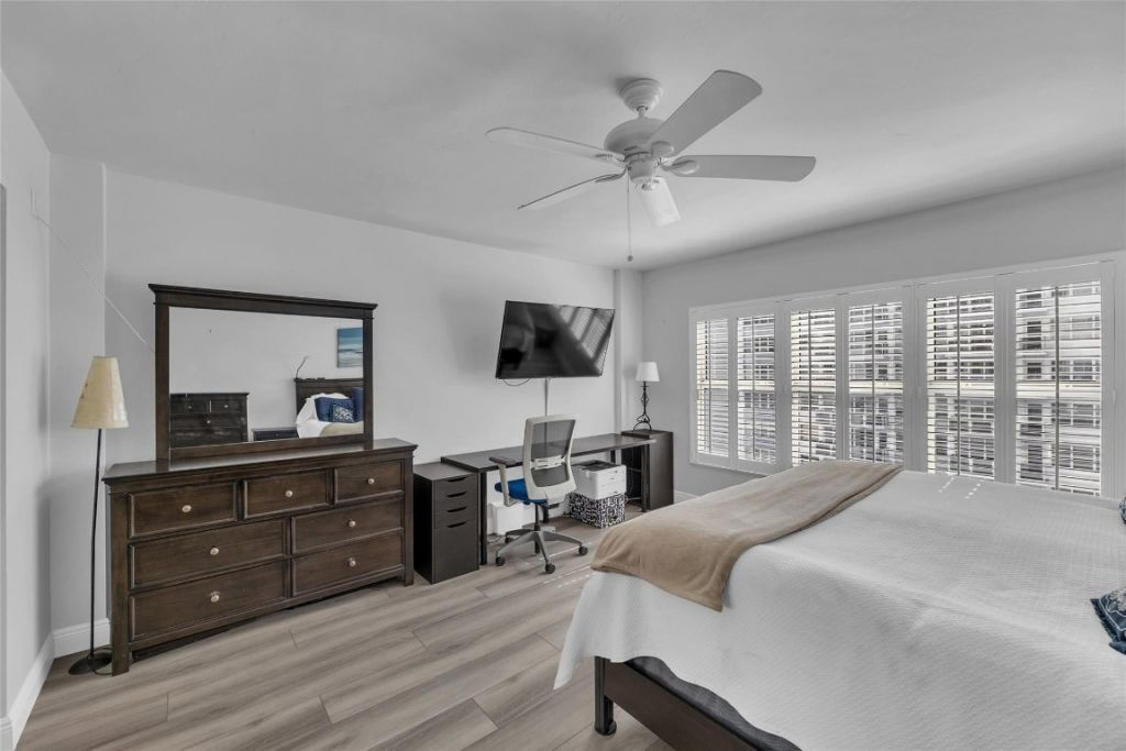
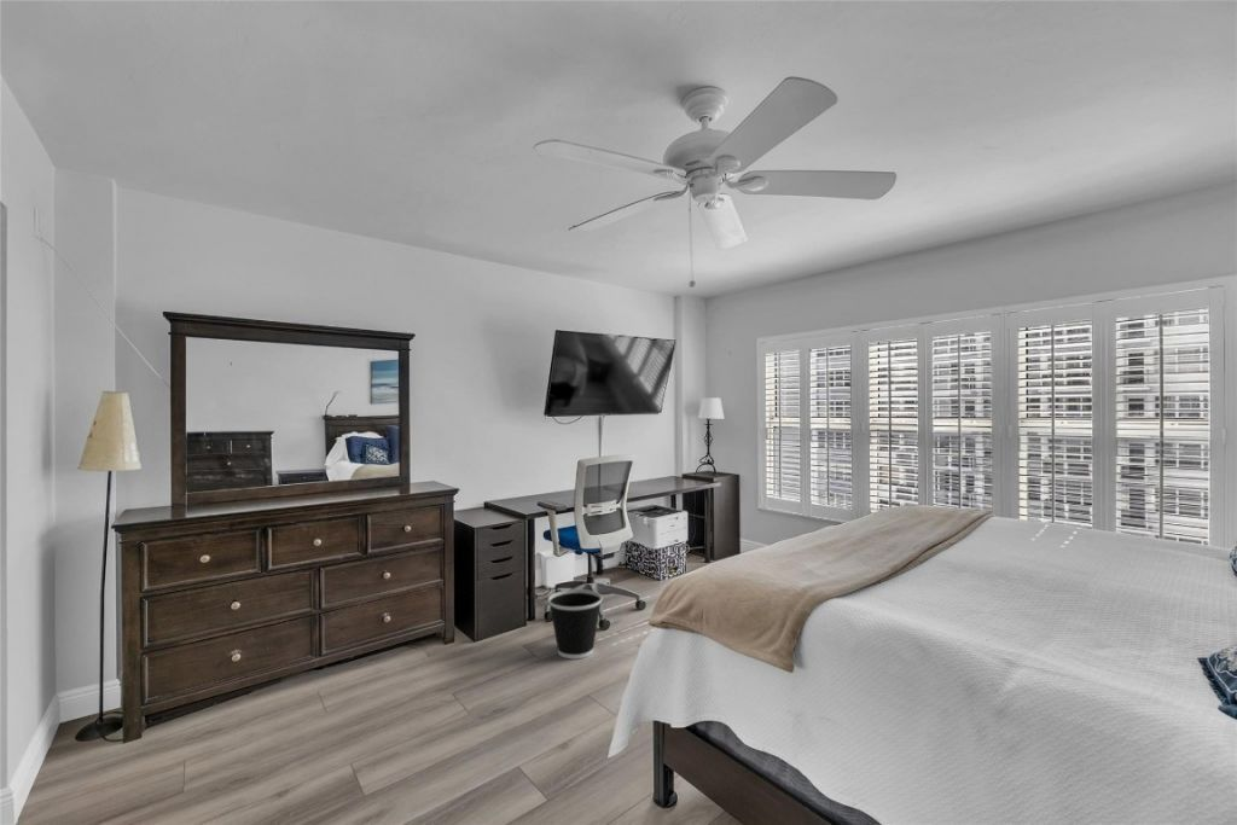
+ wastebasket (575, 624)
